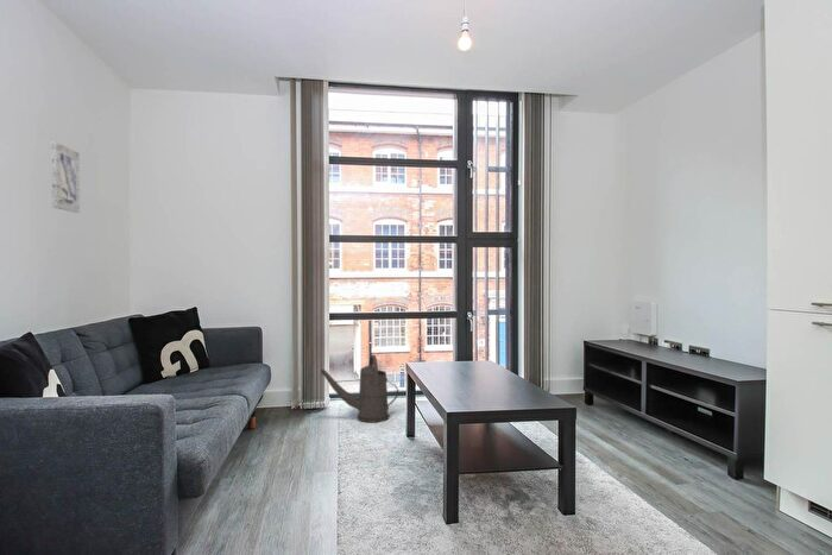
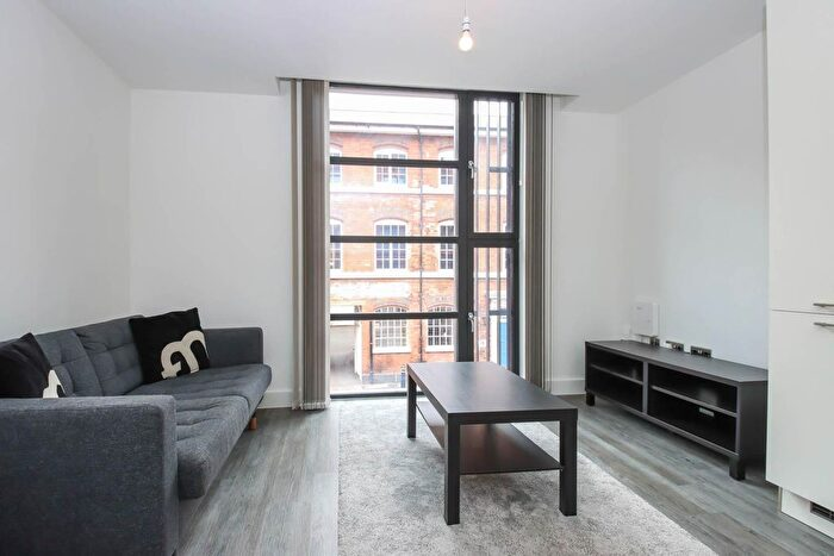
- wall art (65, 178)
- watering can (360, 387)
